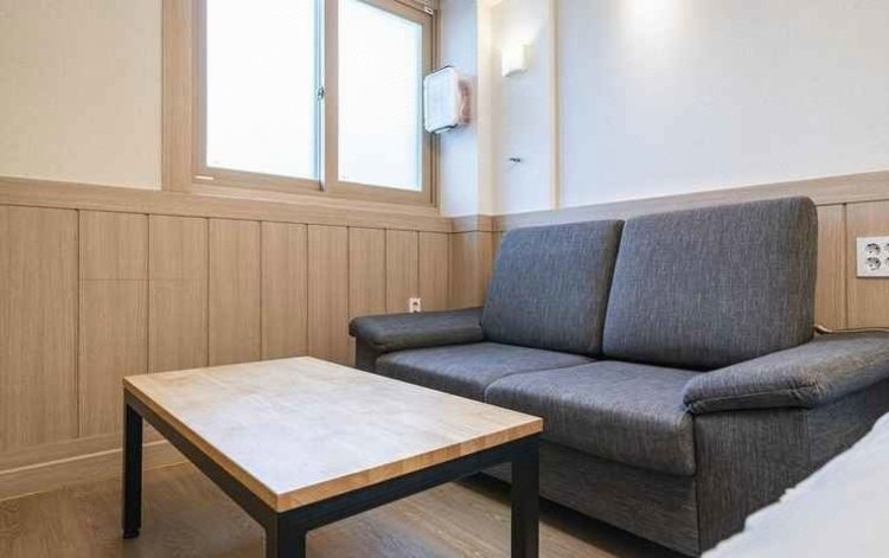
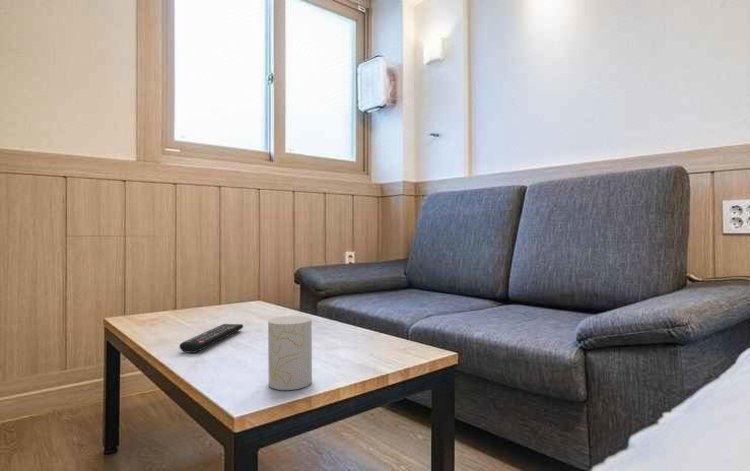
+ remote control (214, 336)
+ cup (290, 350)
